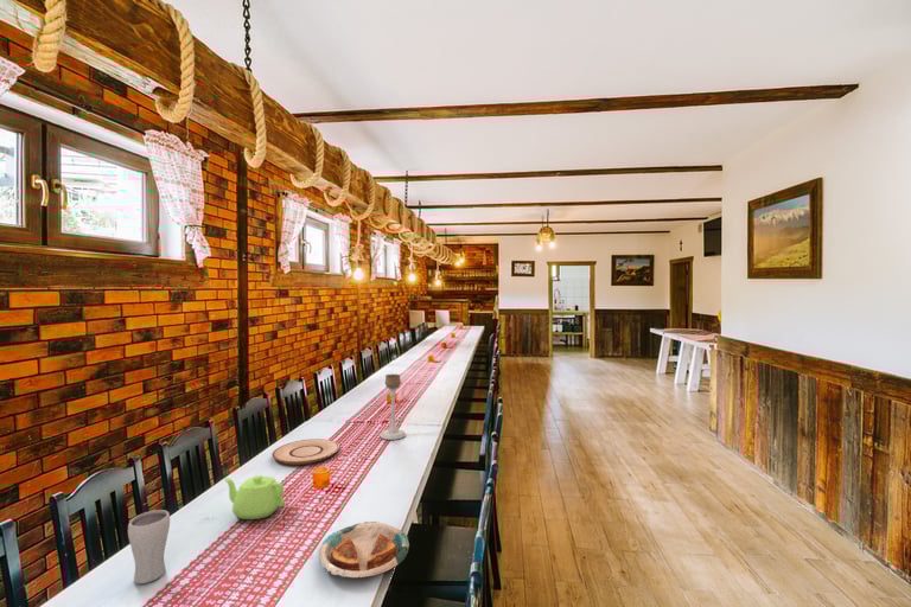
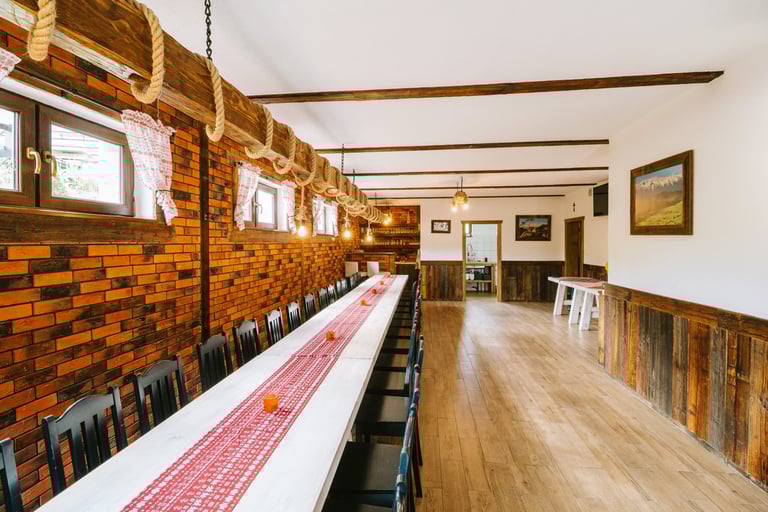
- teapot (254, 494)
- plate (365, 547)
- drinking glass (149, 547)
- plate (306, 451)
- candle holder (393, 404)
